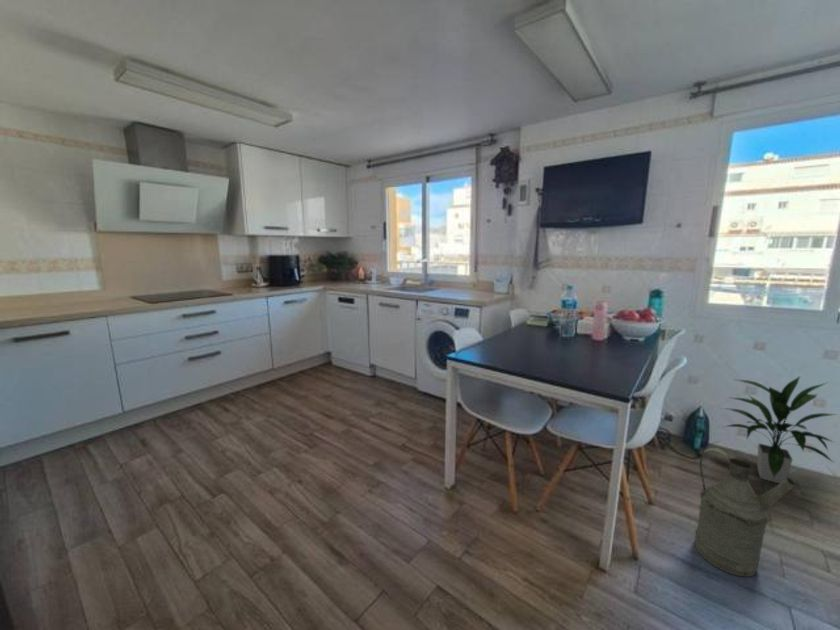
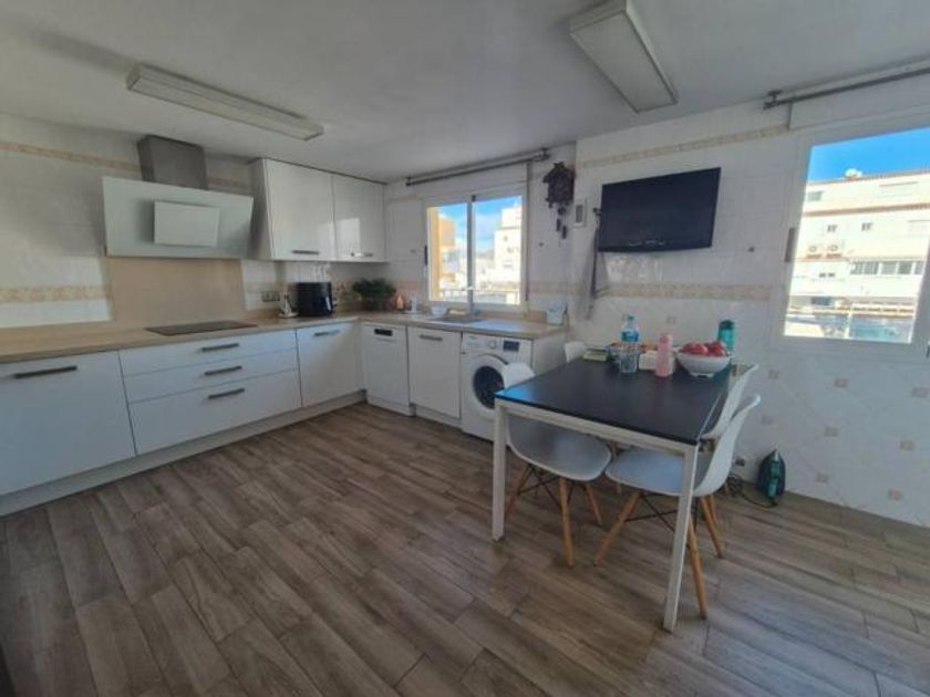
- watering can (737, 509)
- indoor plant (776, 428)
